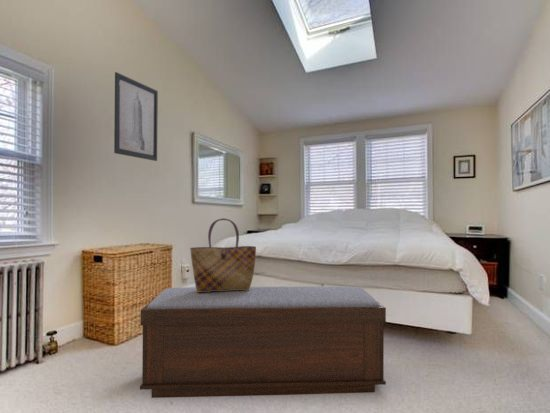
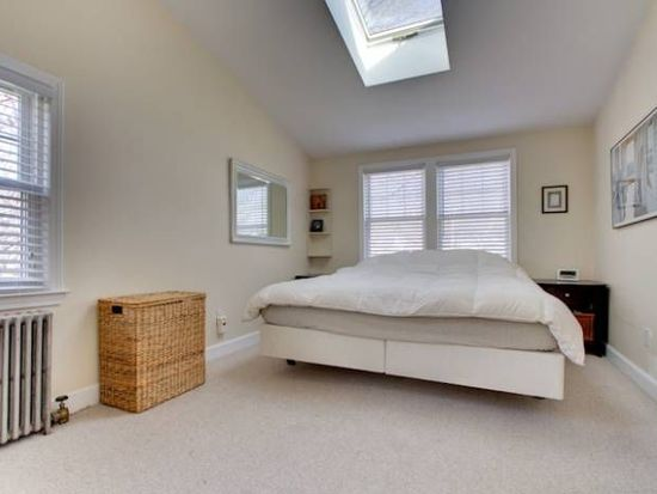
- bench (264, 334)
- tote bag (223, 254)
- wall art (137, 119)
